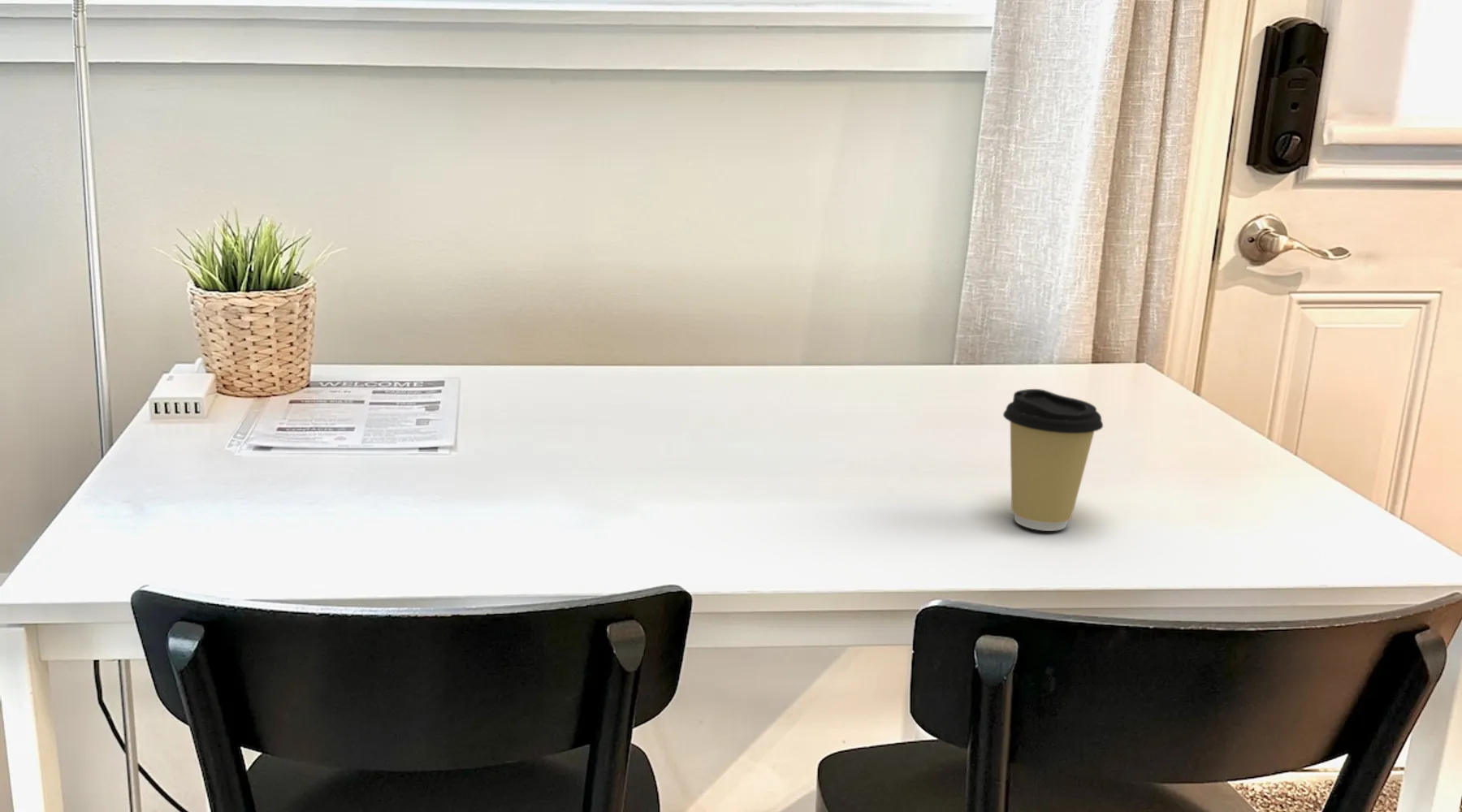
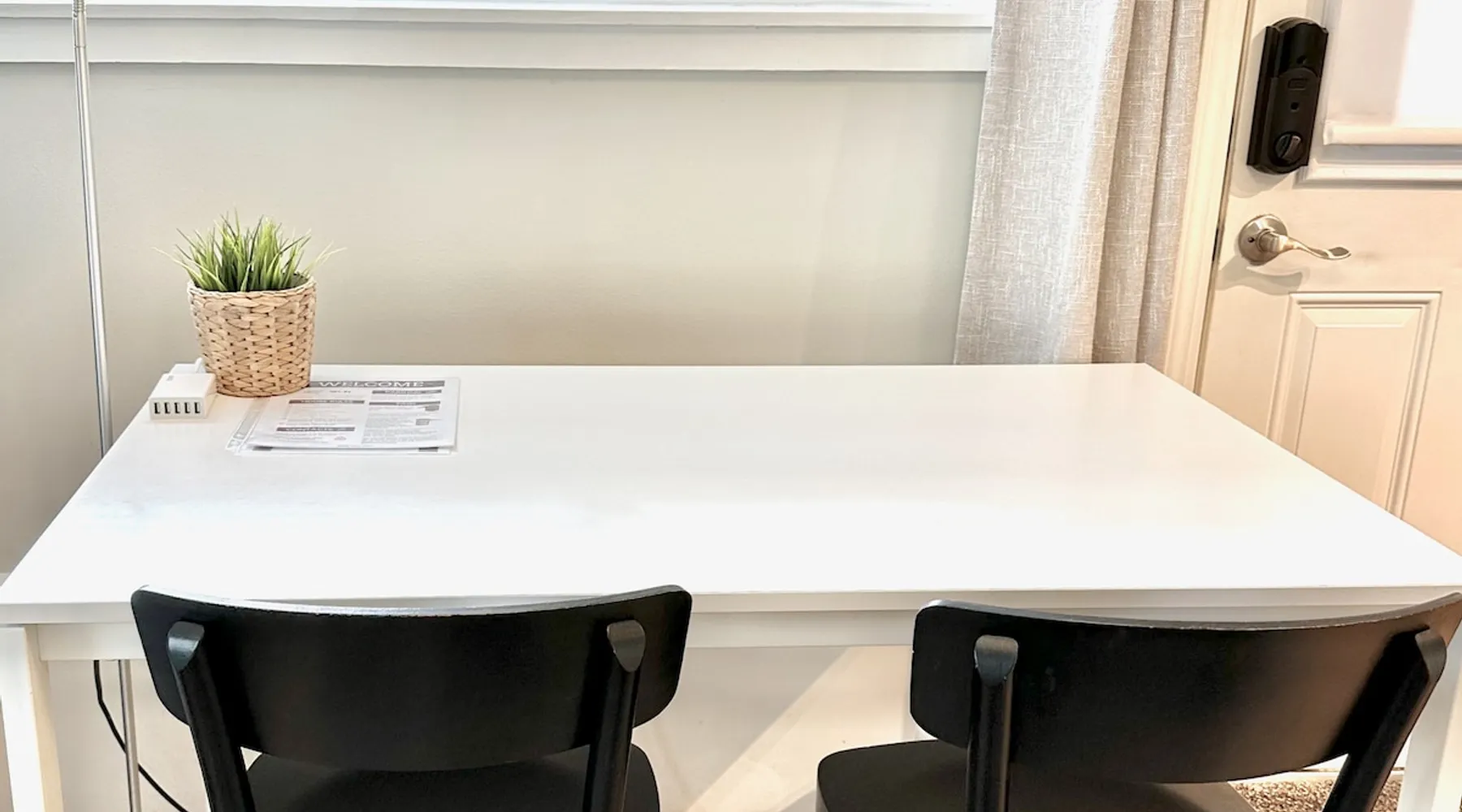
- coffee cup (1047, 460)
